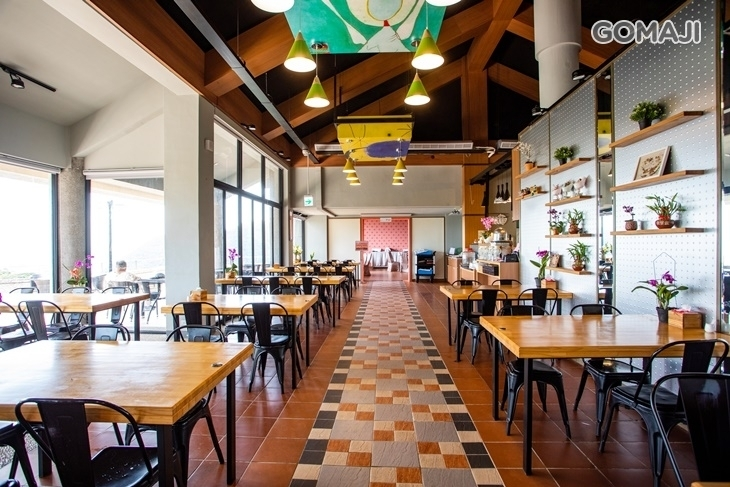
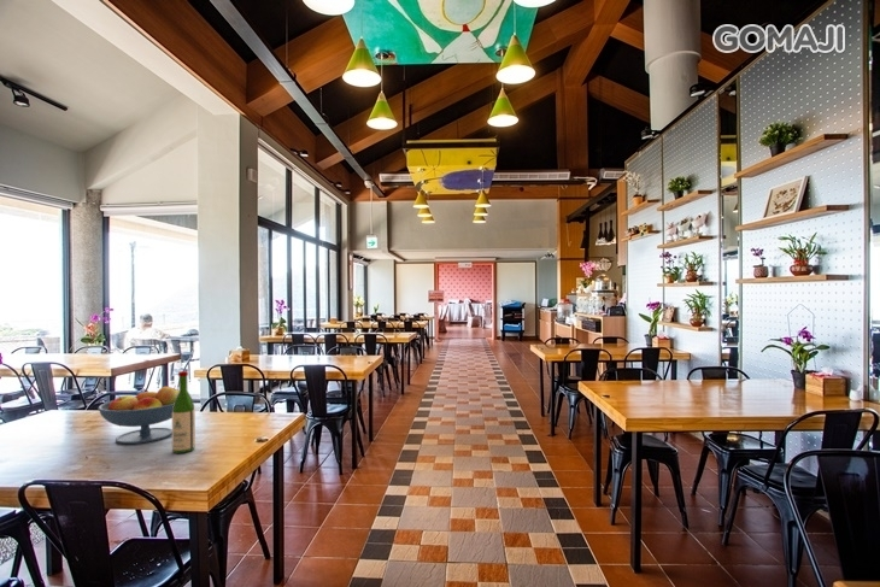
+ wine bottle (183, 410)
+ fruit bowl (145, 412)
